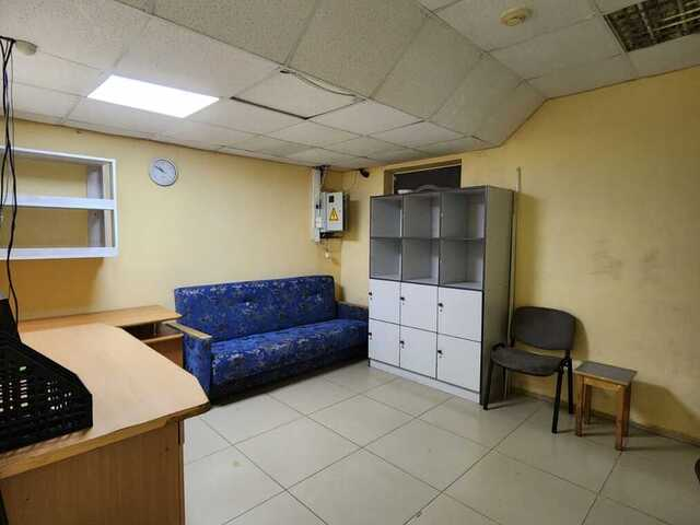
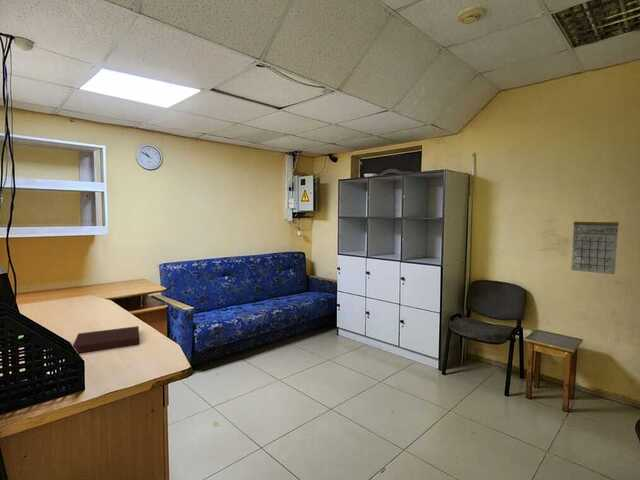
+ notebook (108, 338)
+ calendar (594, 241)
